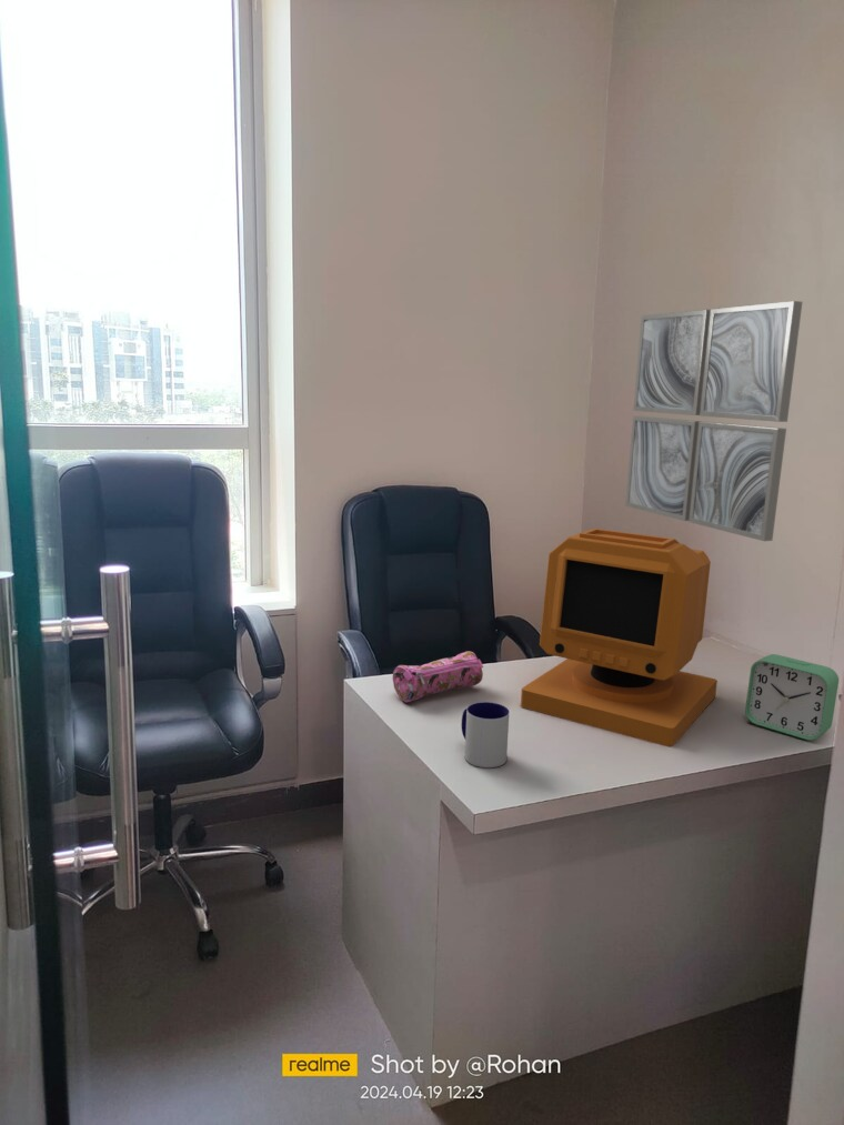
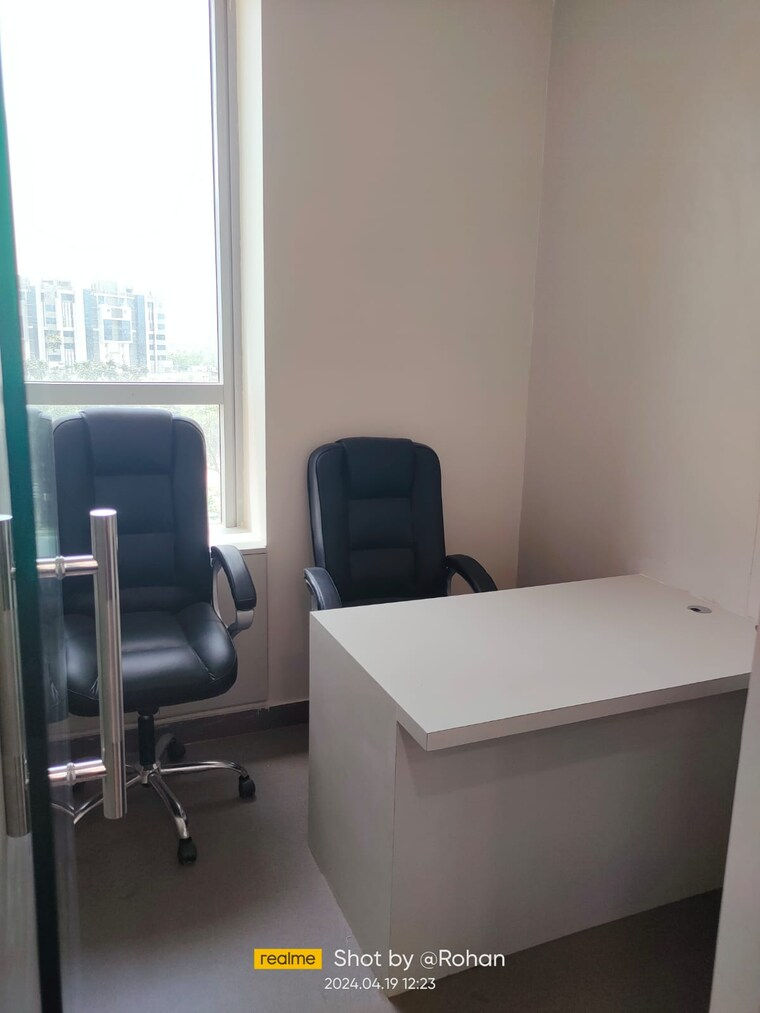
- alarm clock (791, 695)
- mug (481, 731)
- wall art (701, 421)
- computer monitor (630, 616)
- pencil case (439, 675)
